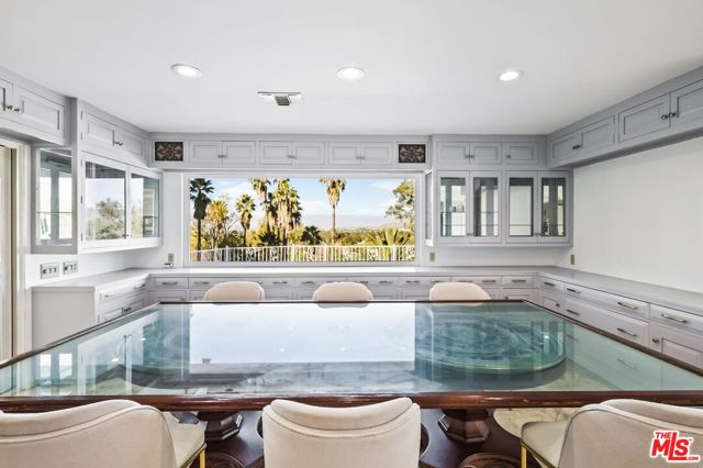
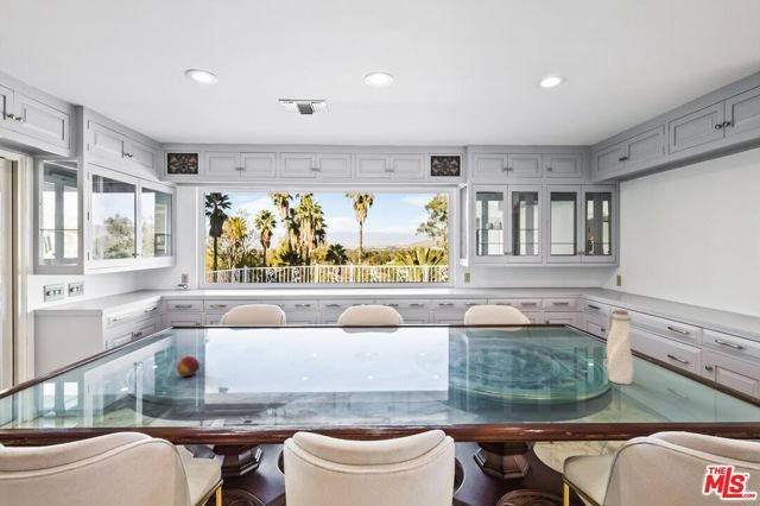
+ water bottle (618, 344)
+ fruit (188, 366)
